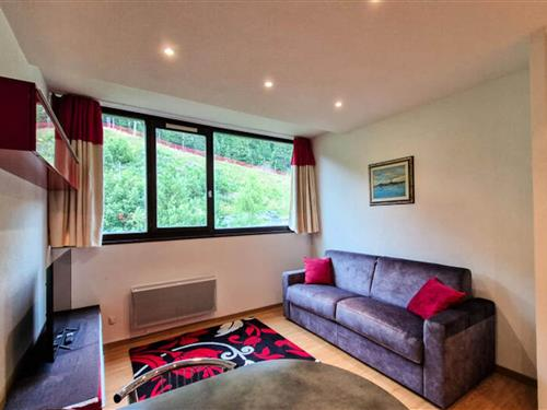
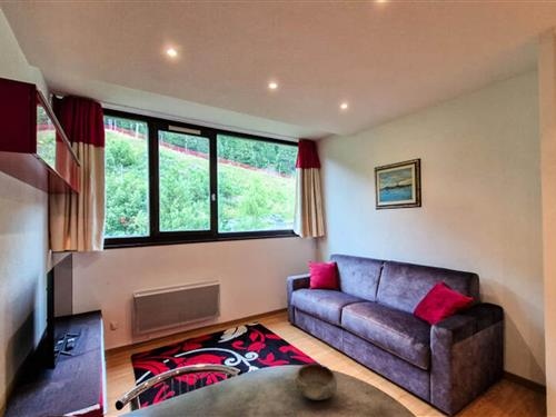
+ bowl (316, 384)
